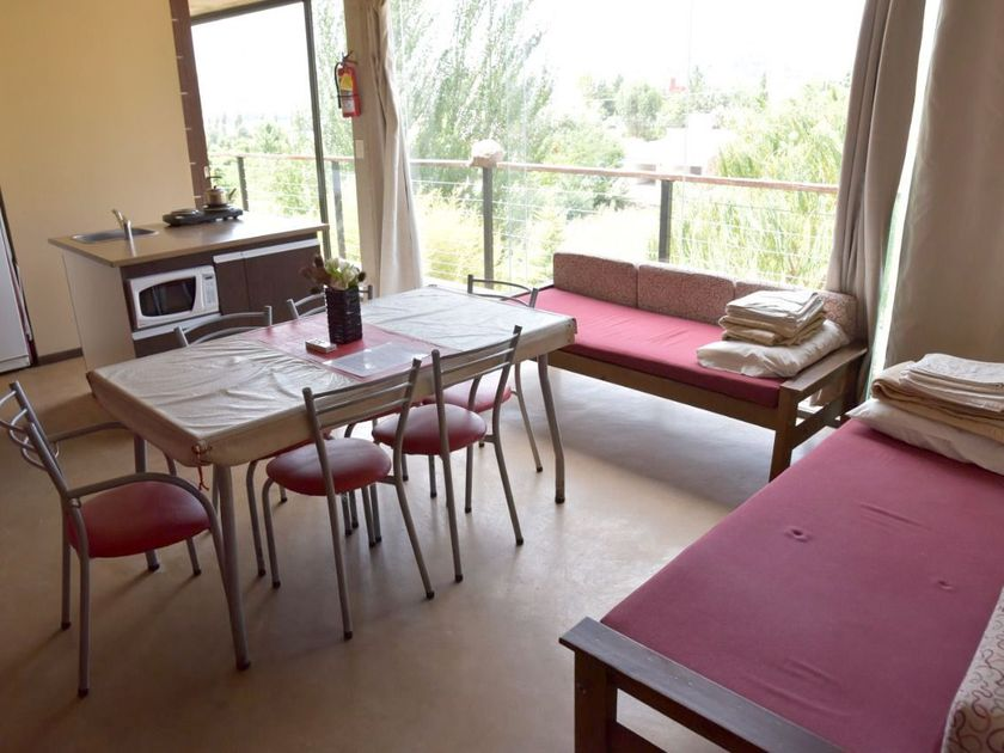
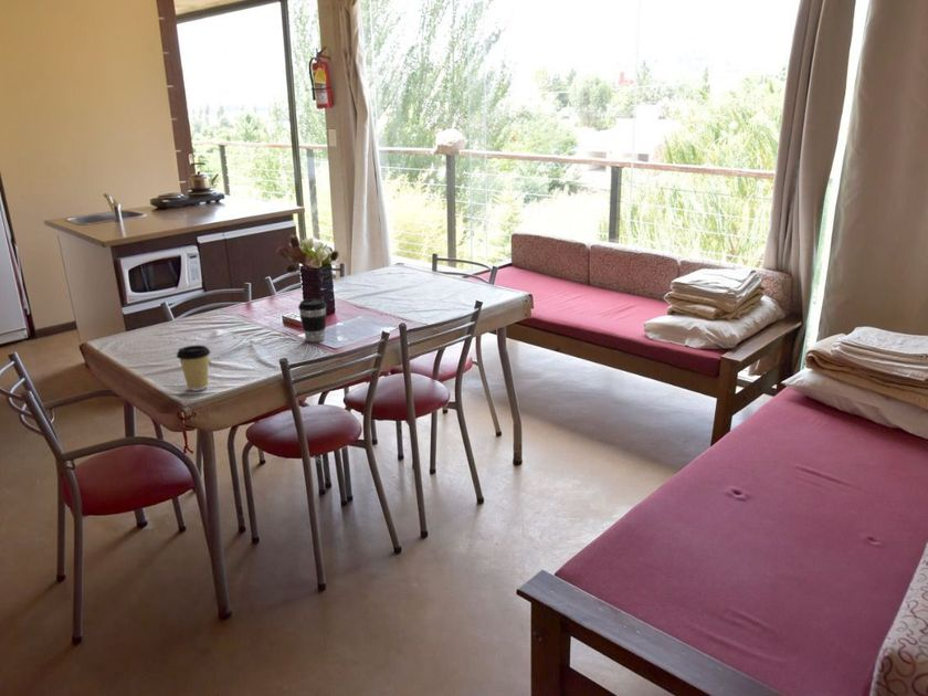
+ coffee cup (194, 367)
+ coffee cup (314, 320)
